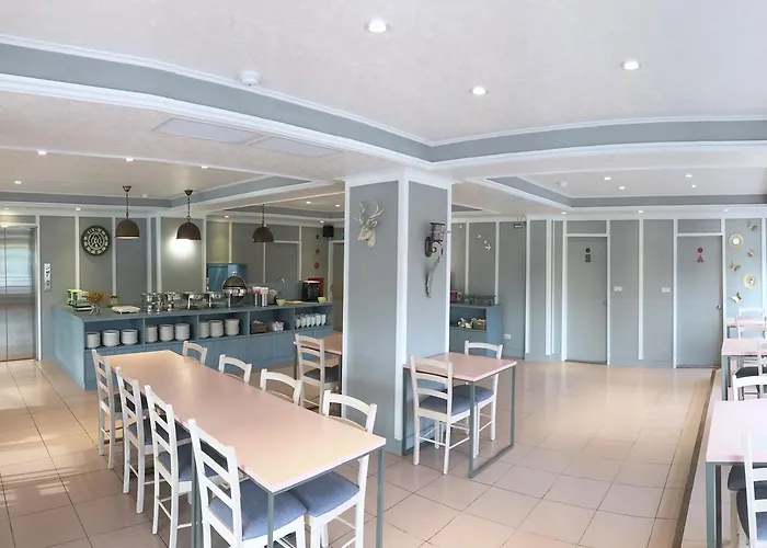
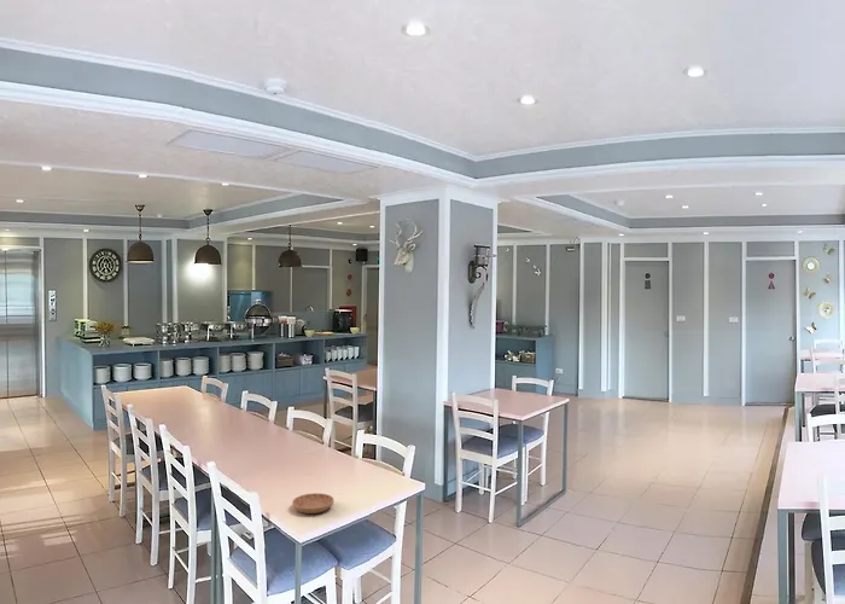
+ saucer (313, 504)
